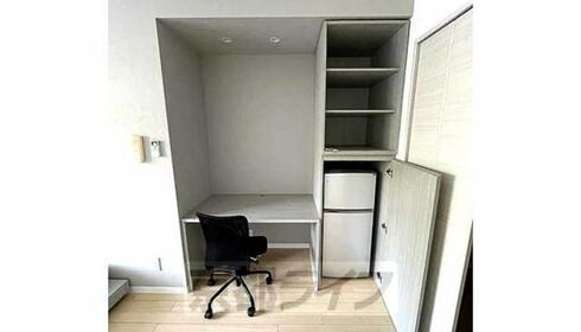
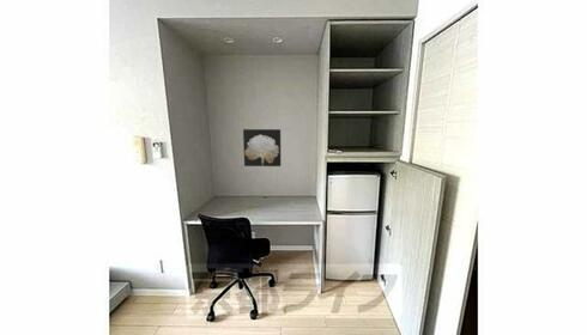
+ wall art (262, 147)
